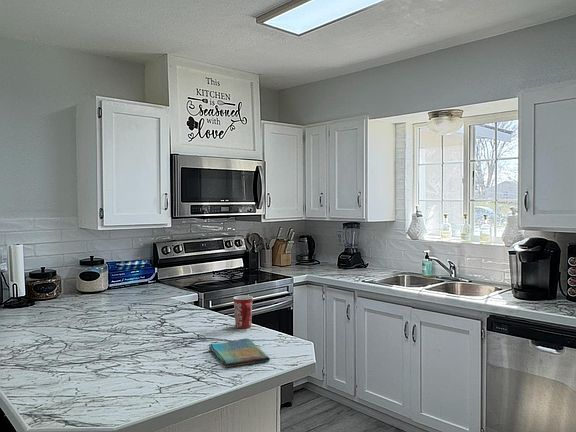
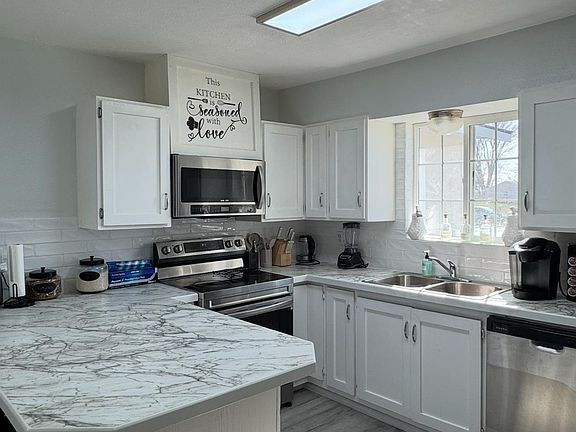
- mug (244, 312)
- dish towel (238, 351)
